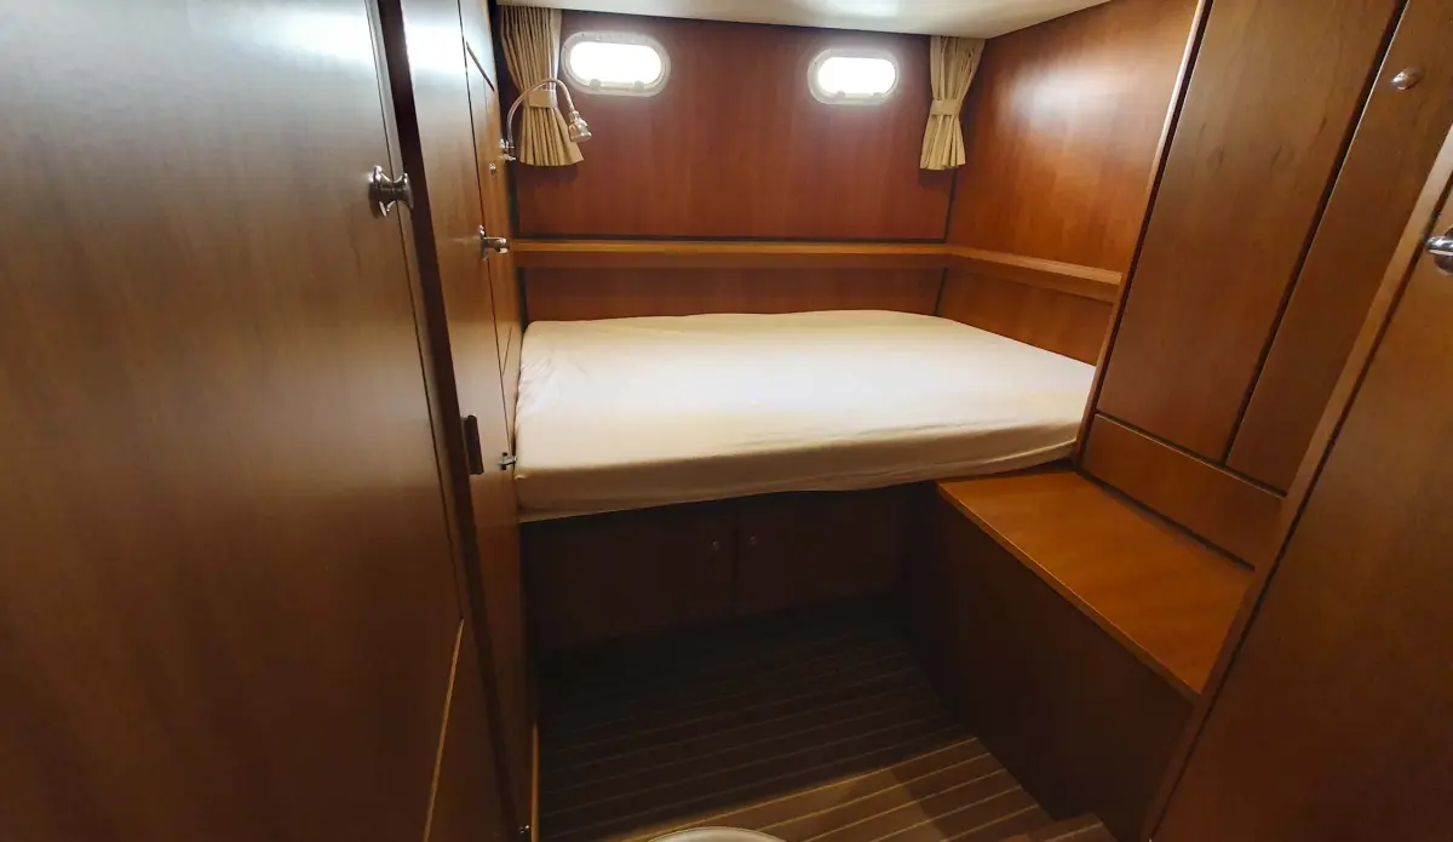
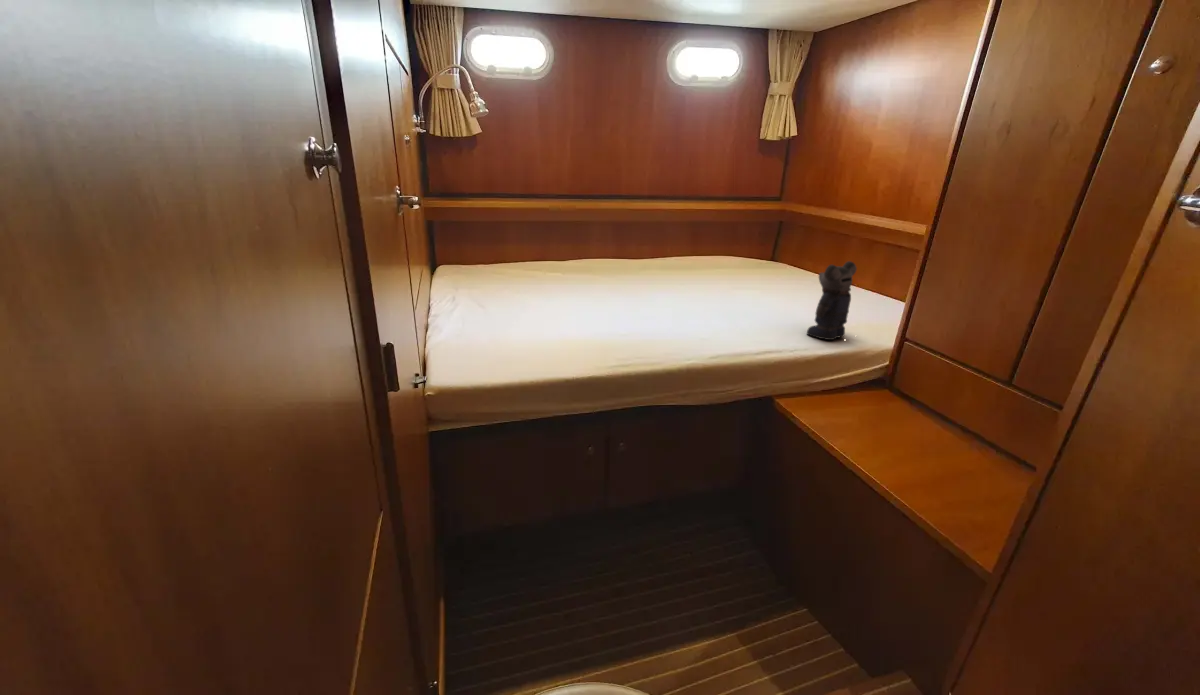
+ bear (836, 297)
